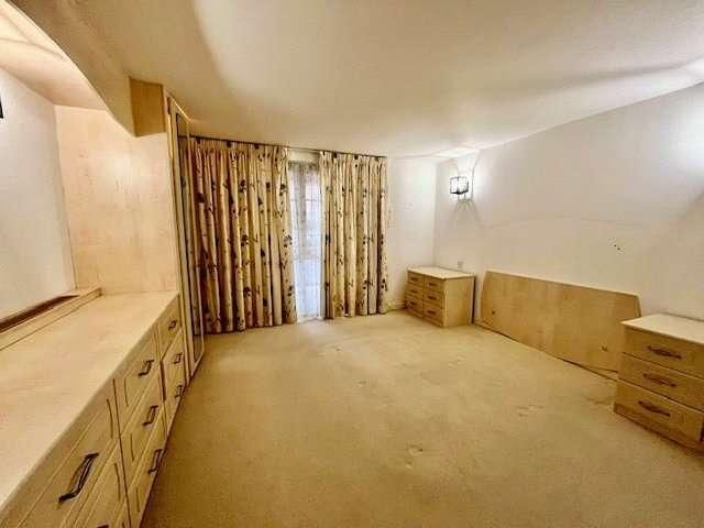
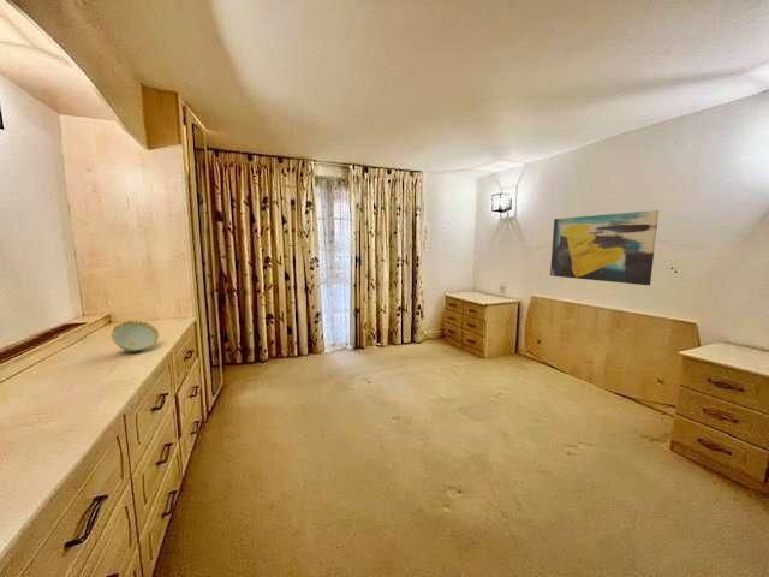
+ wall art (596, 248)
+ decorative bowl (136, 335)
